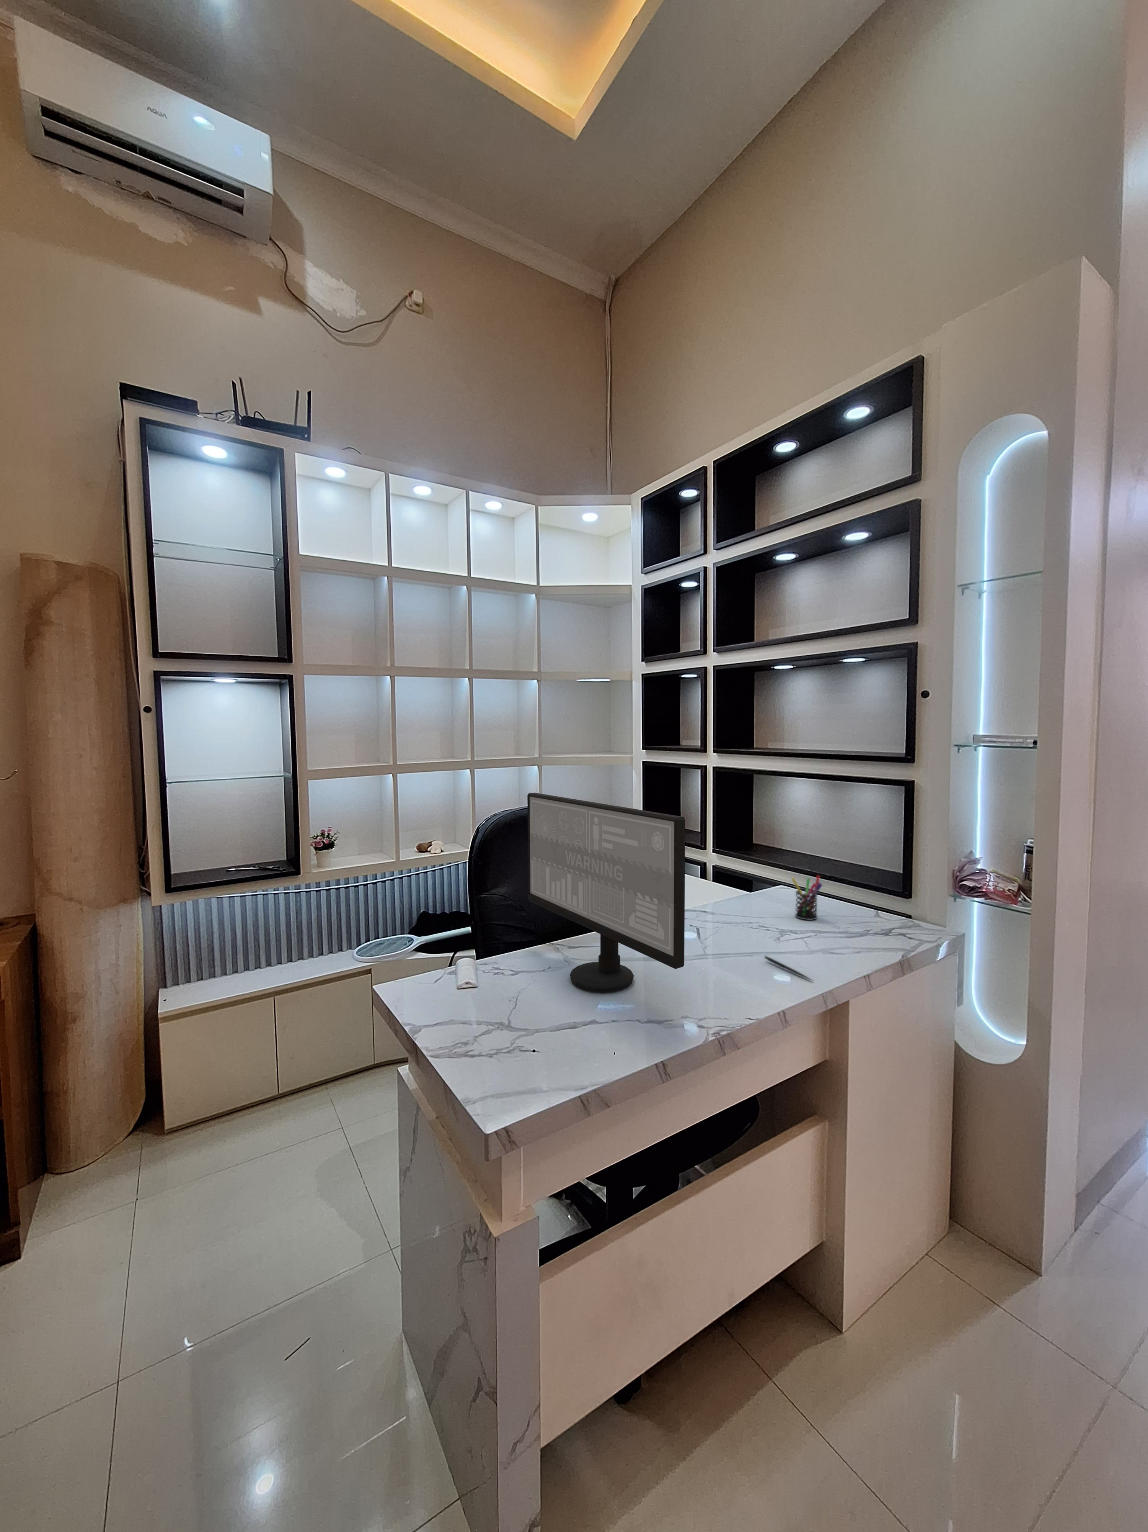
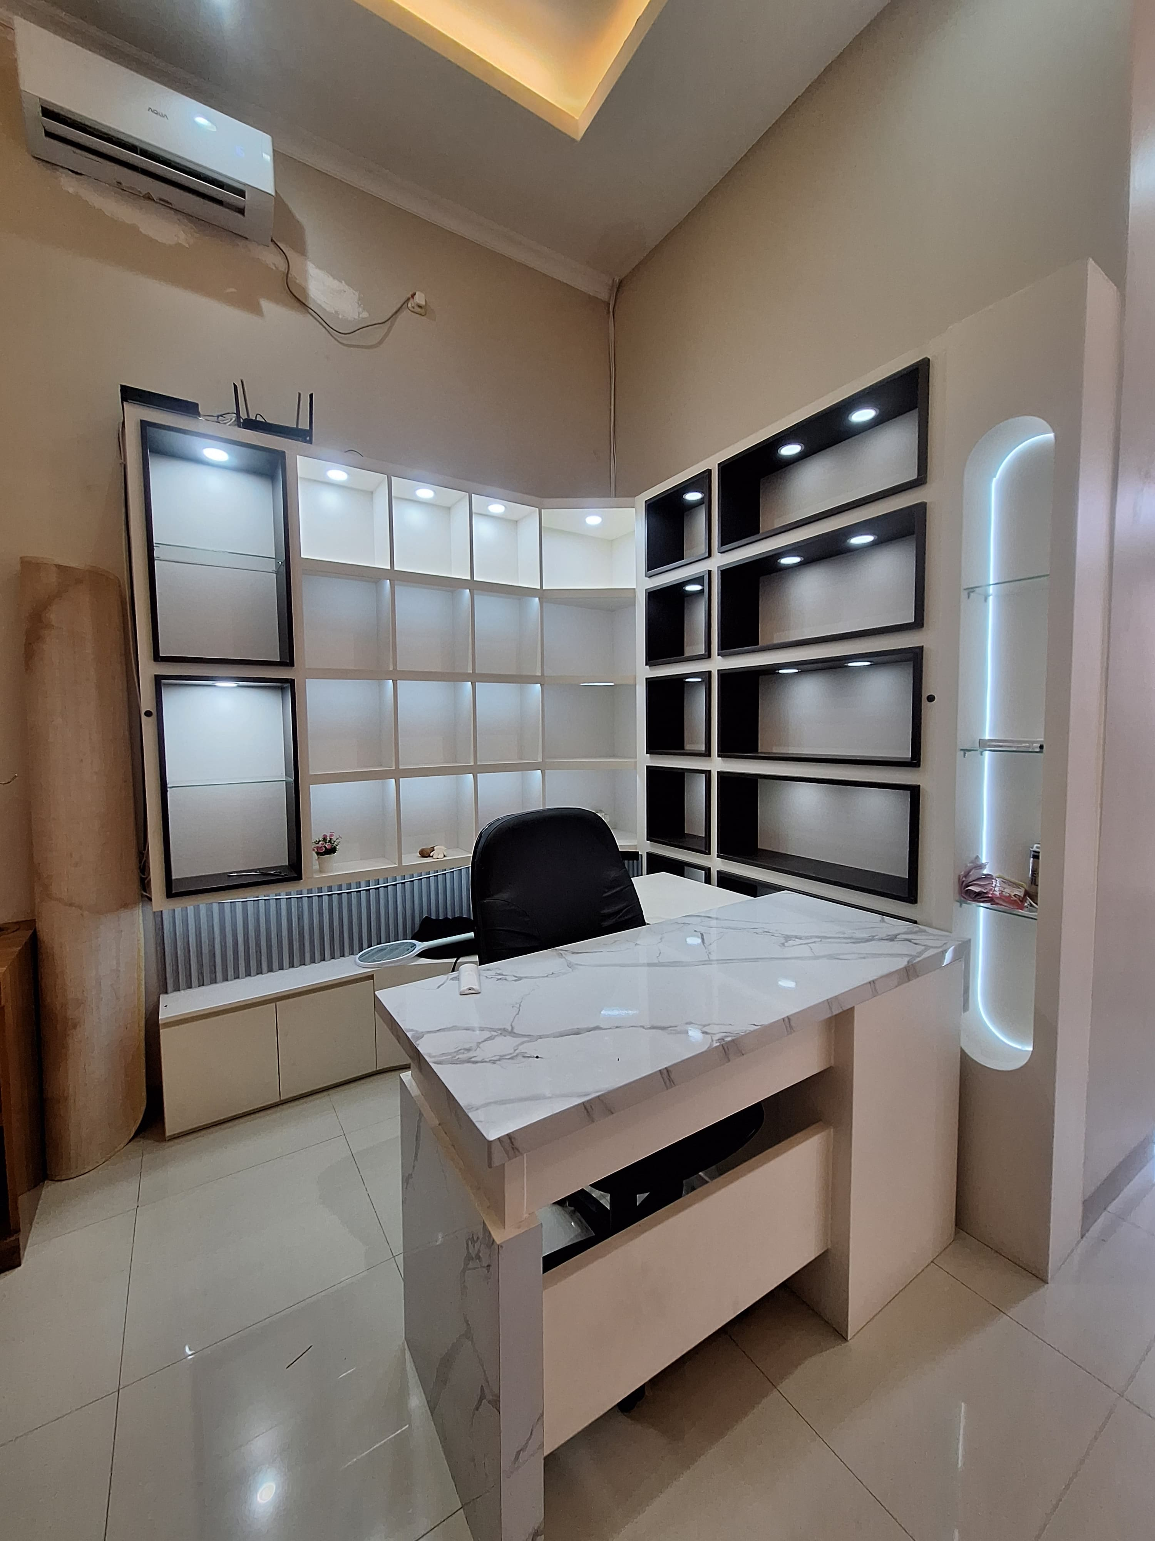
- computer monitor (602, 891)
- pen (787, 969)
- pen holder (808, 895)
